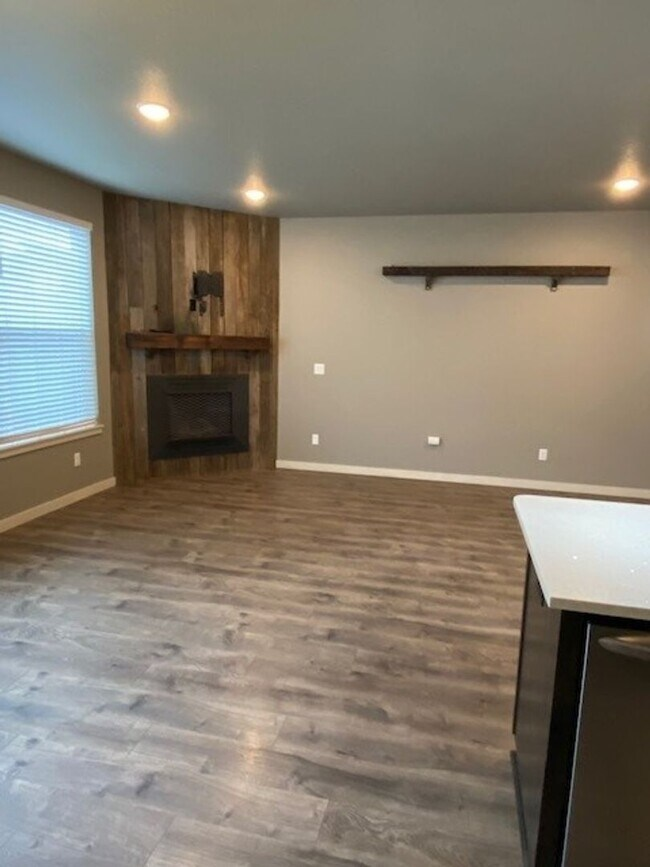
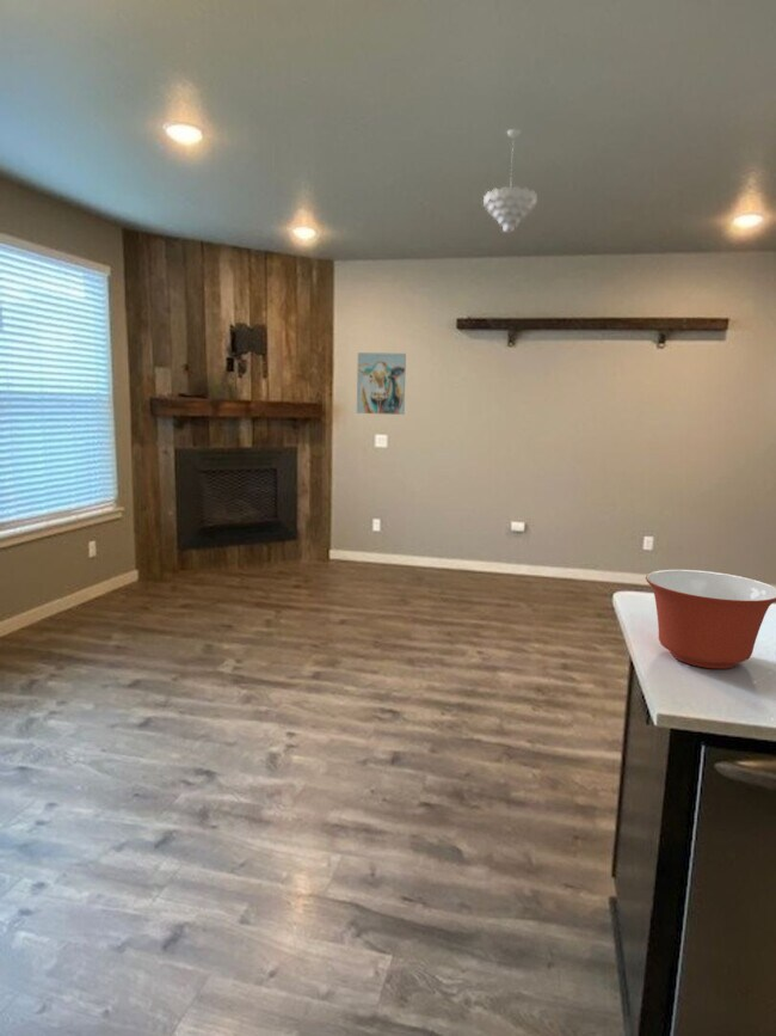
+ pendant light (510, 182)
+ mixing bowl (706, 620)
+ wall art (381, 384)
